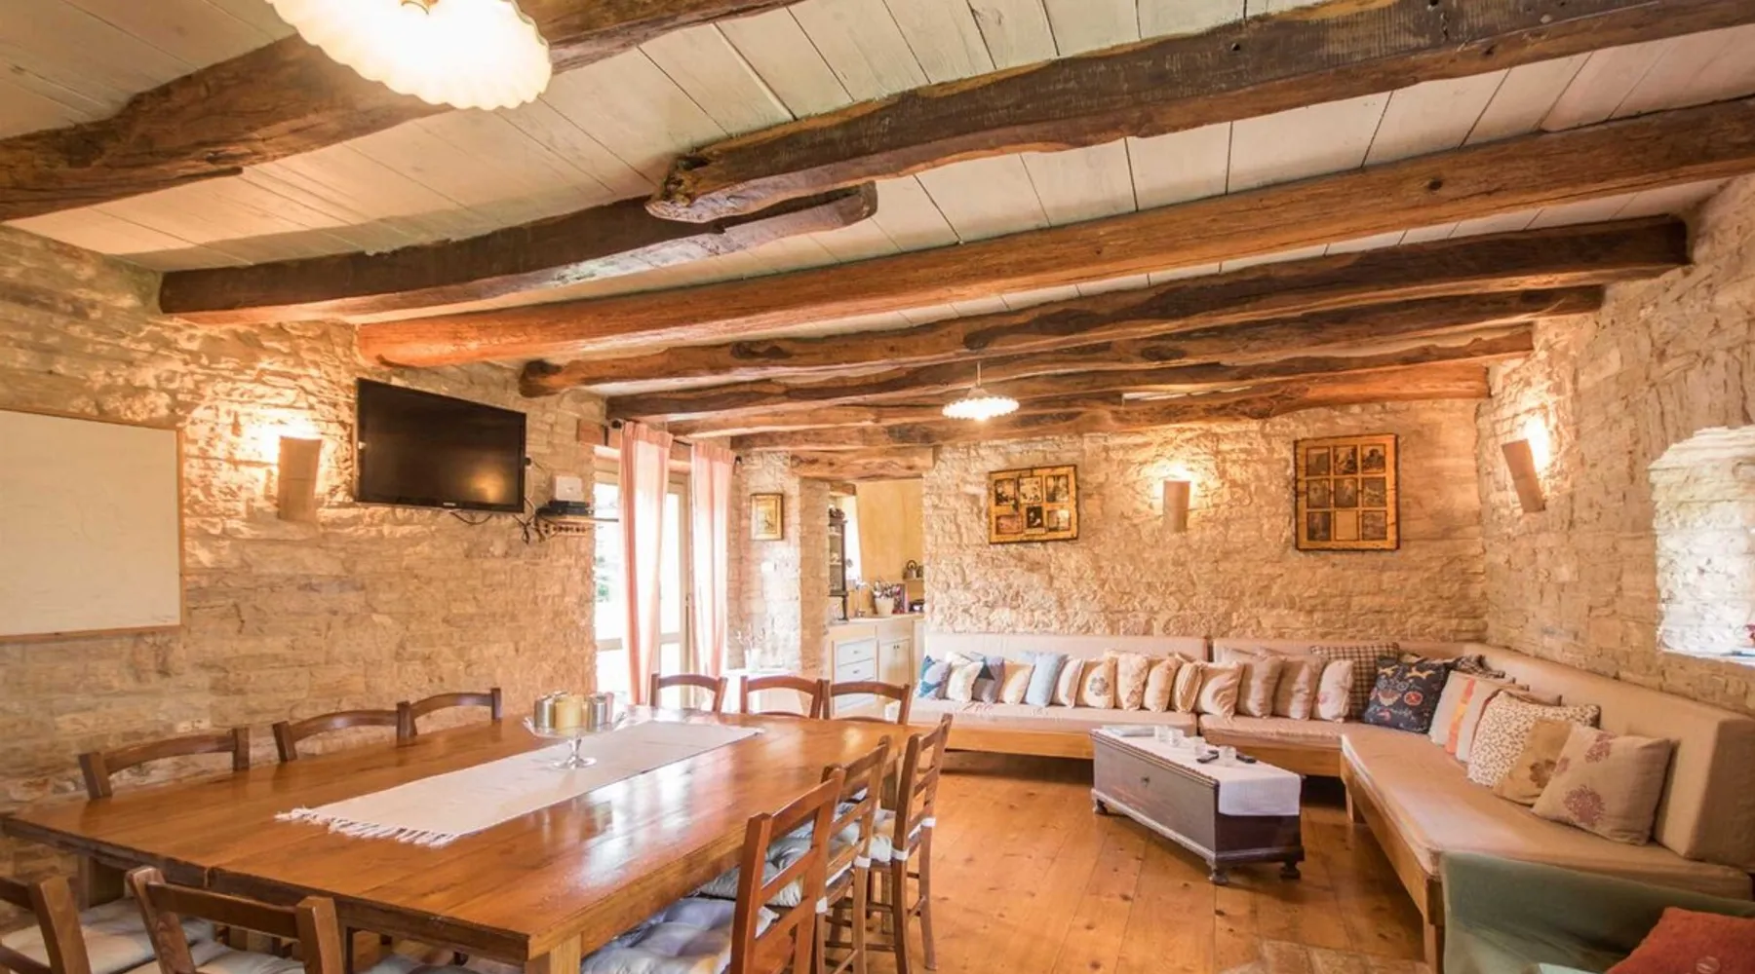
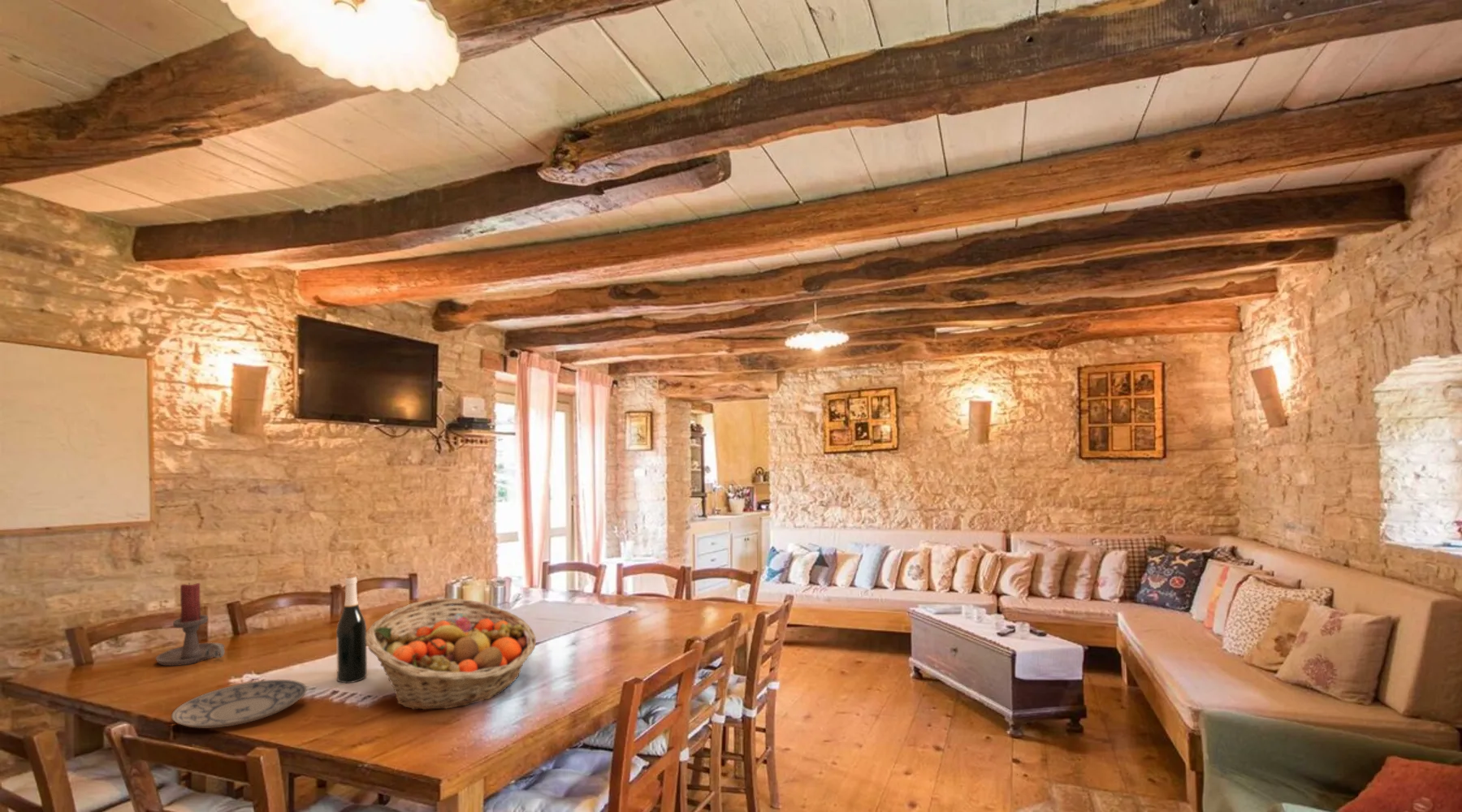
+ fruit basket (455, 649)
+ wine bottle (351, 627)
+ candle holder (197, 620)
+ plate (242, 706)
